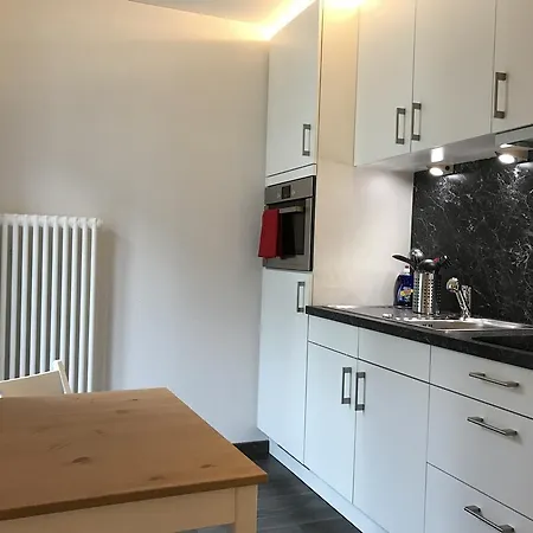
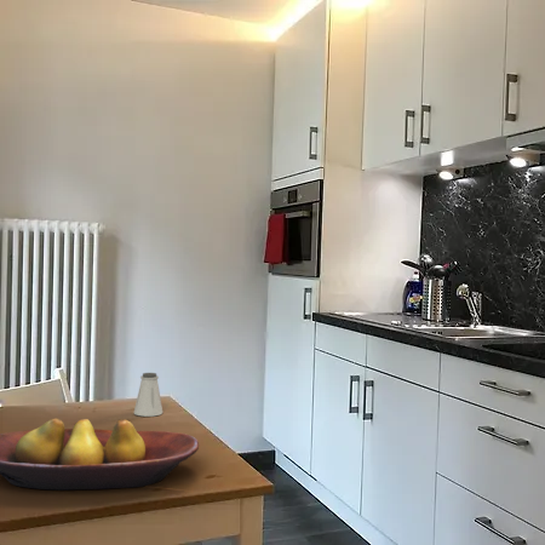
+ fruit bowl (90, 447)
+ saltshaker (149, 392)
